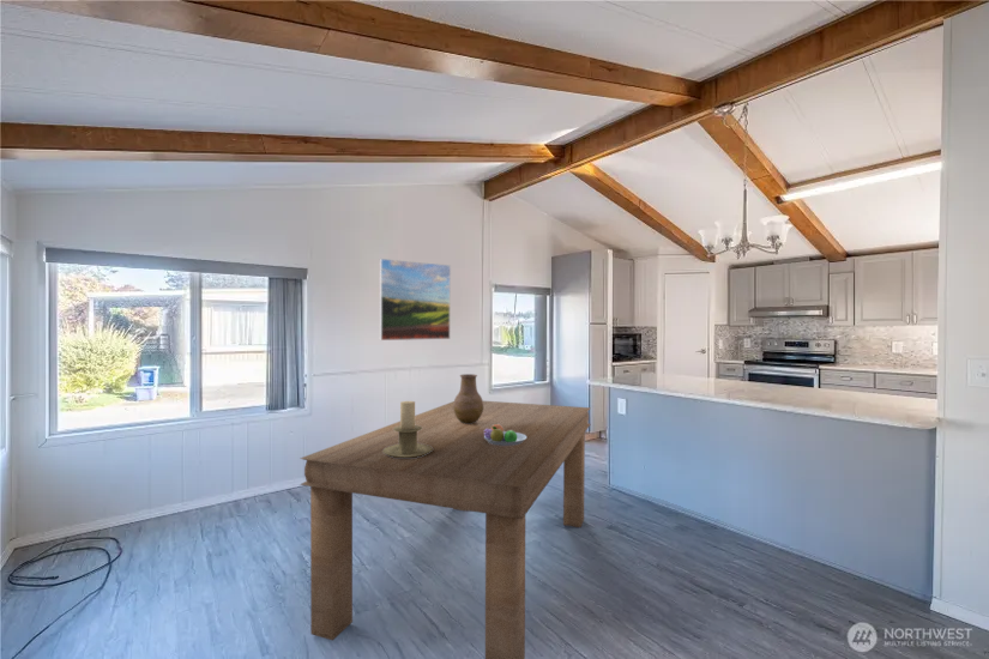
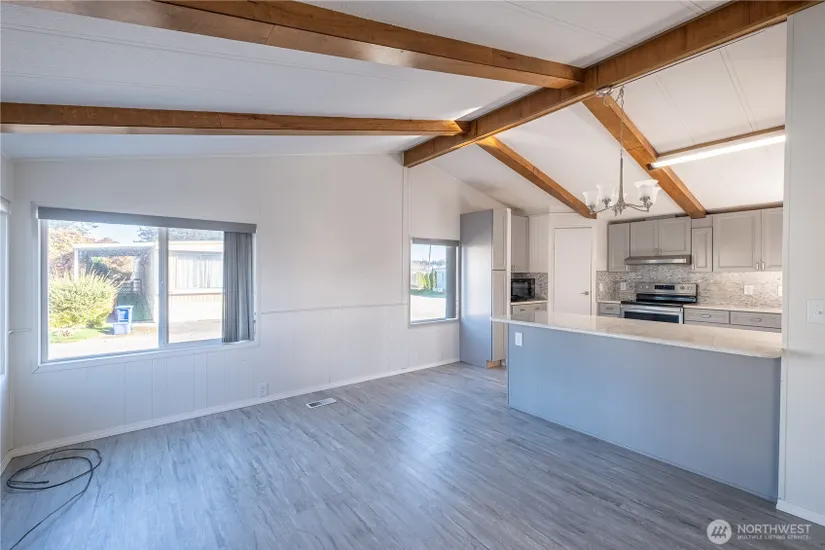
- candle holder (408, 427)
- dining table (478, 495)
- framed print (416, 301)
- fruit bowl (505, 433)
- vase (468, 398)
